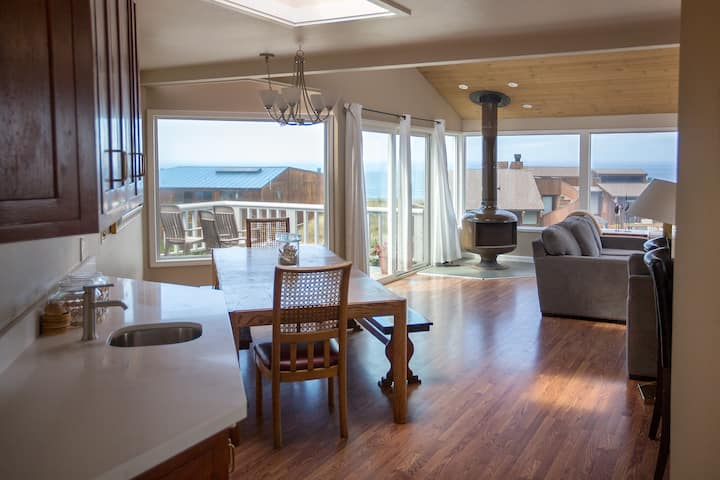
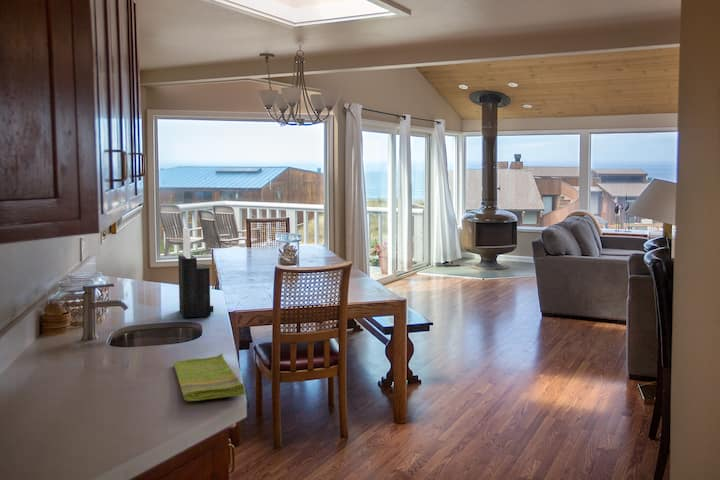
+ dish towel (206, 374)
+ knife block (196, 270)
